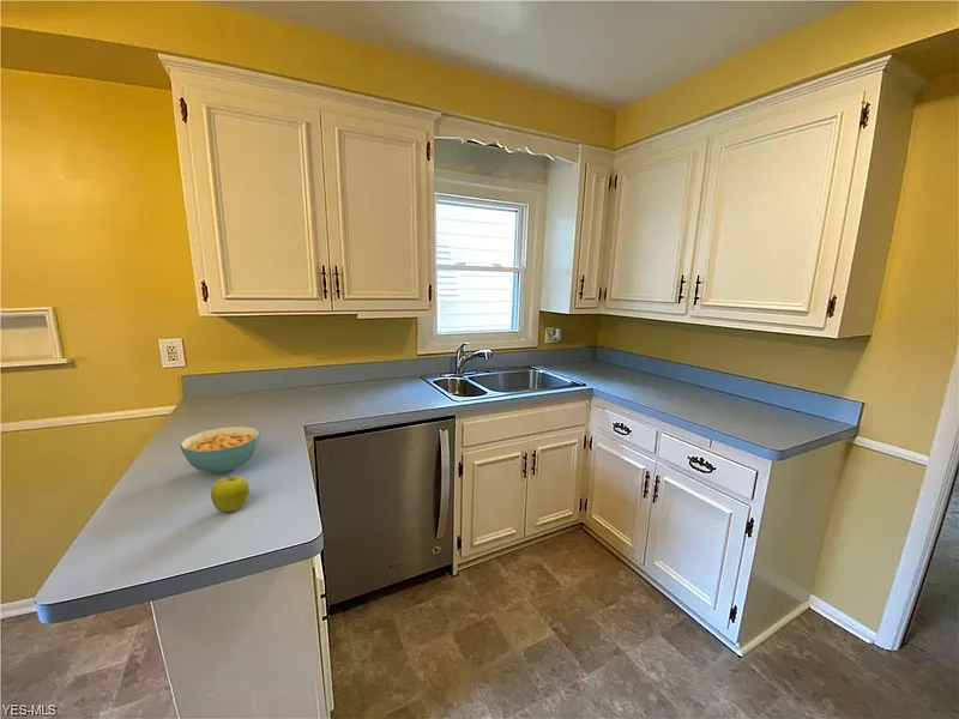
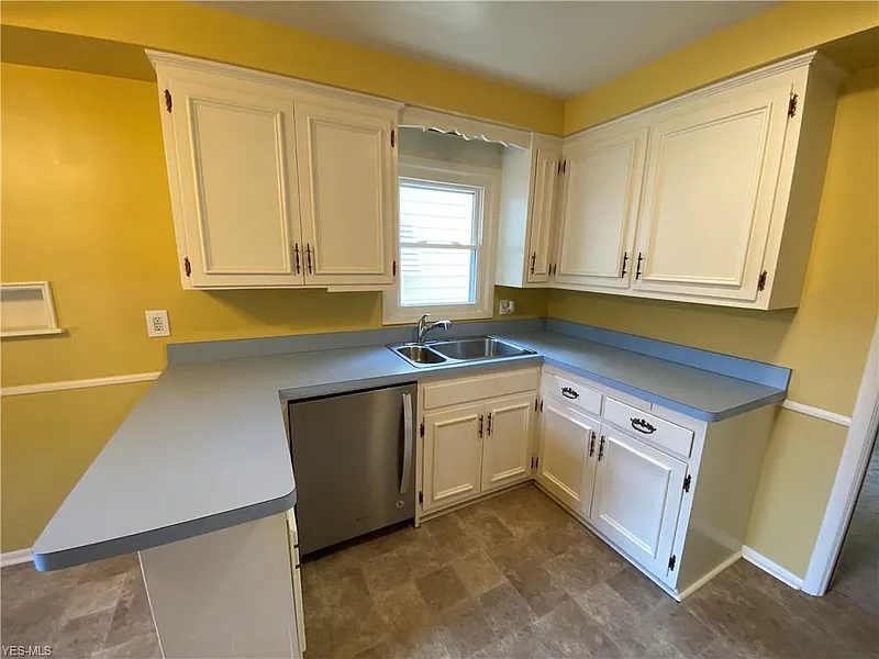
- fruit (230, 493)
- cereal bowl (223, 453)
